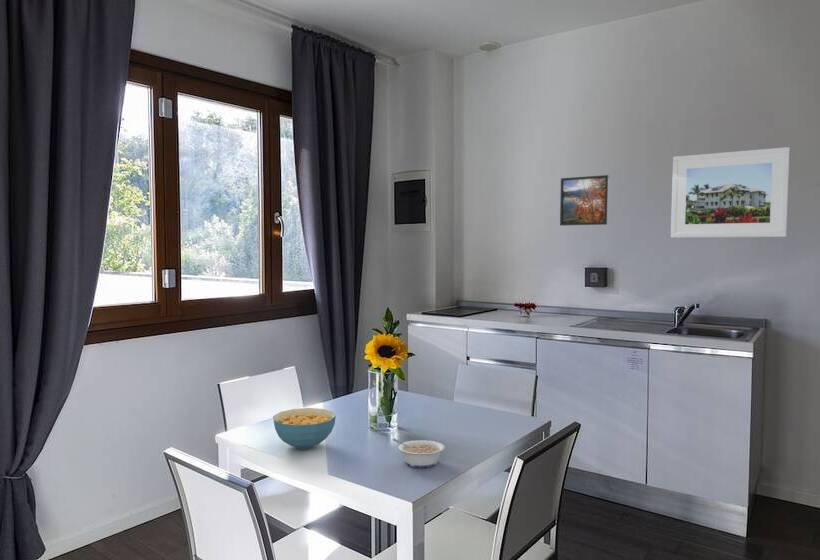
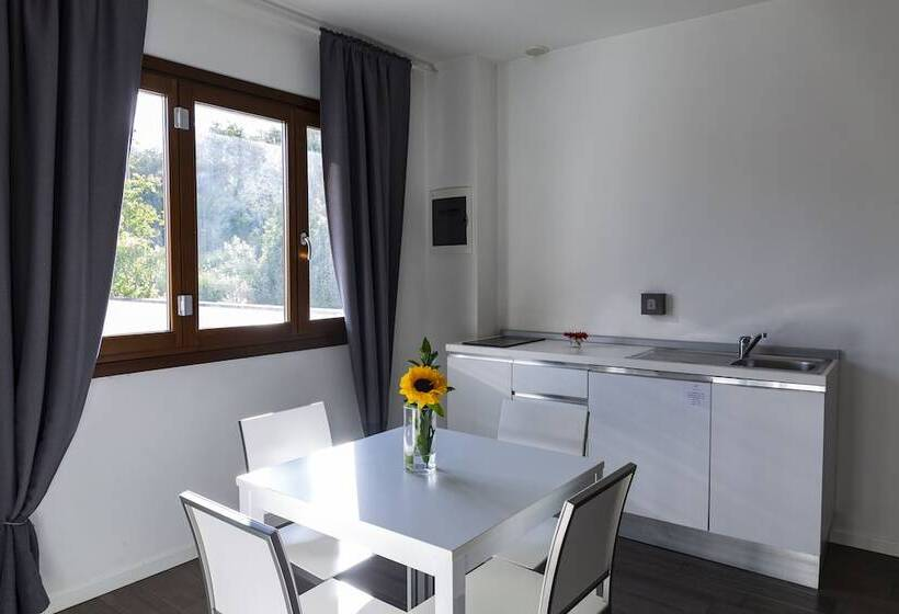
- cereal bowl (304, 431)
- legume (419, 453)
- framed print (583, 201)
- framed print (727, 194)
